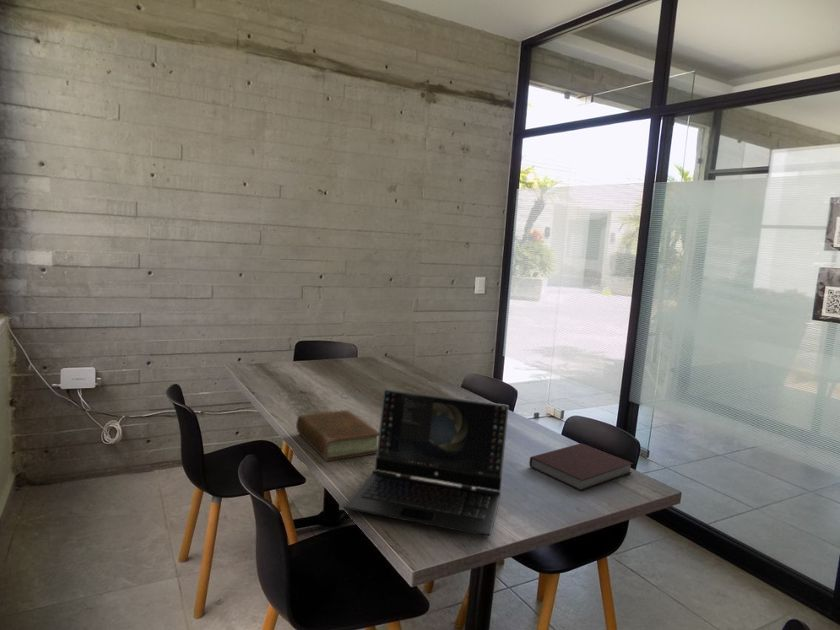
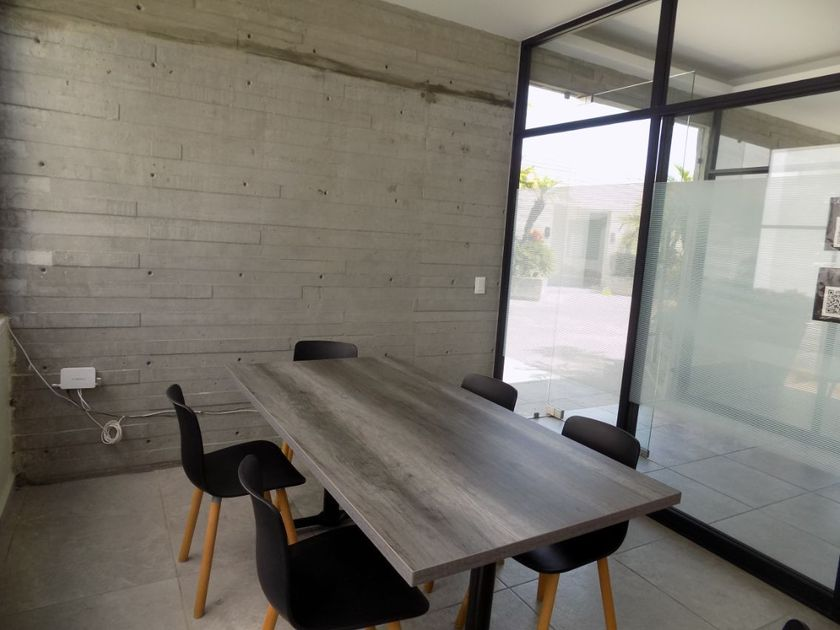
- laptop (430, 456)
- book (336, 433)
- notebook (581, 464)
